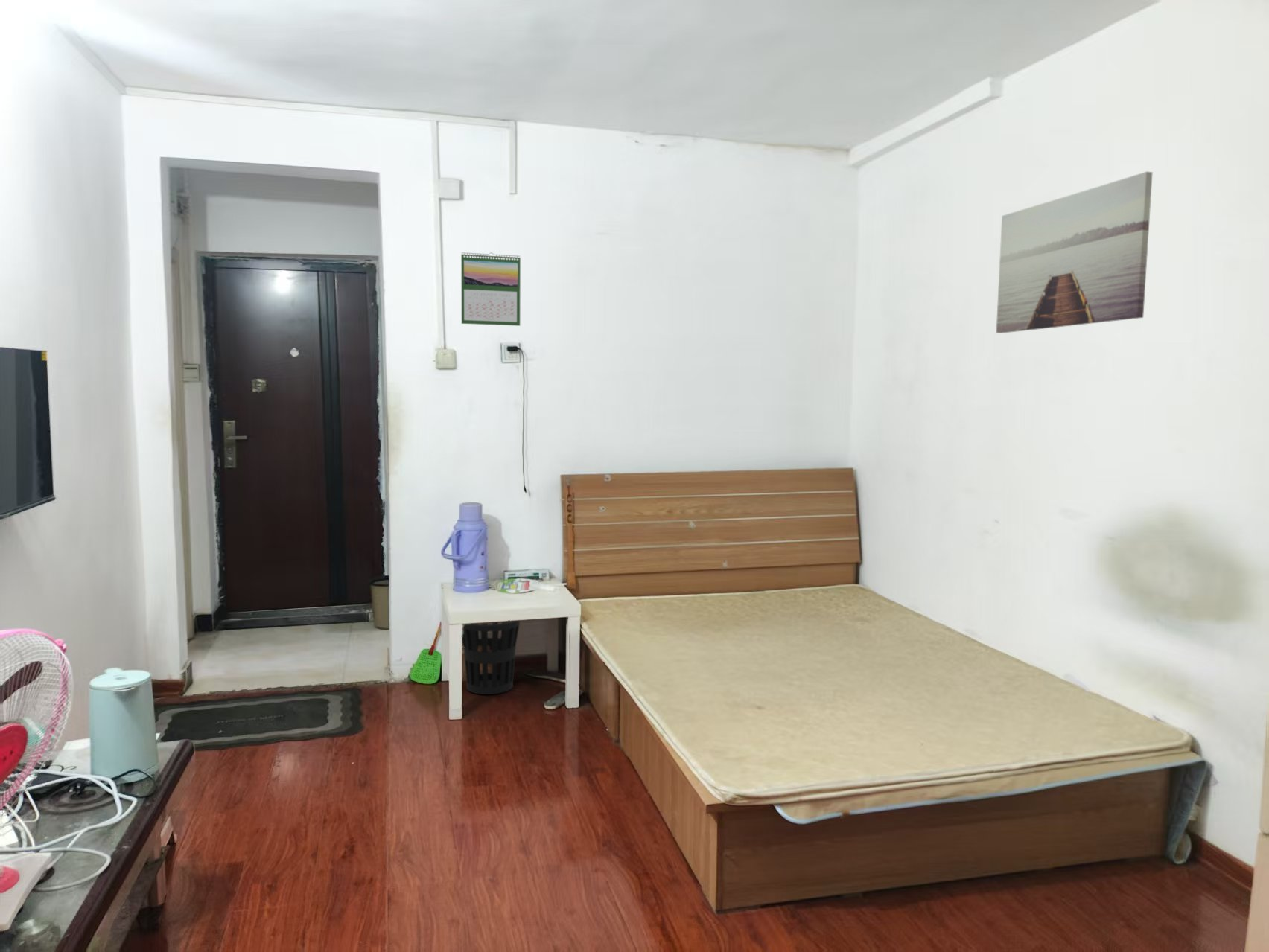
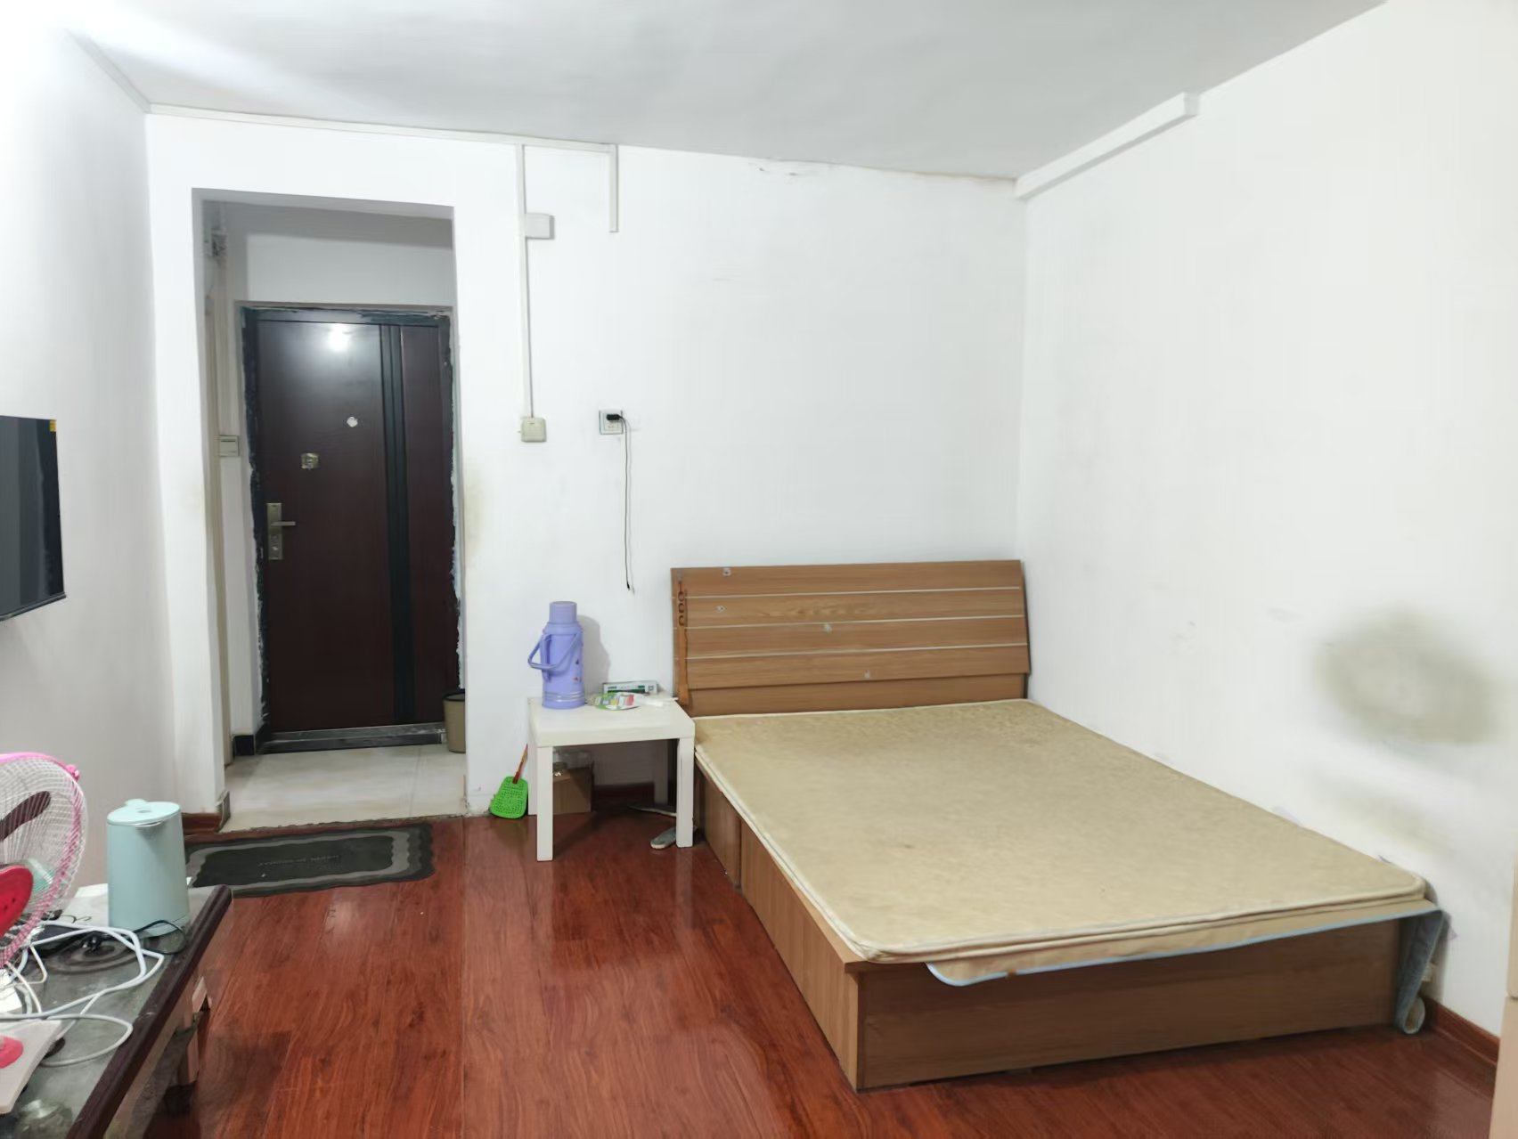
- calendar (491, 288)
- wall art (1065, 261)
- wastebasket (489, 652)
